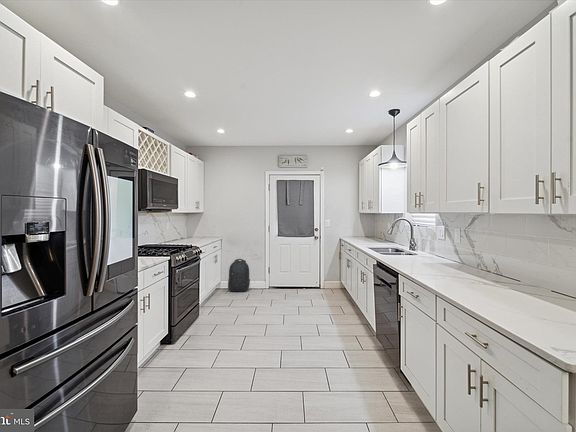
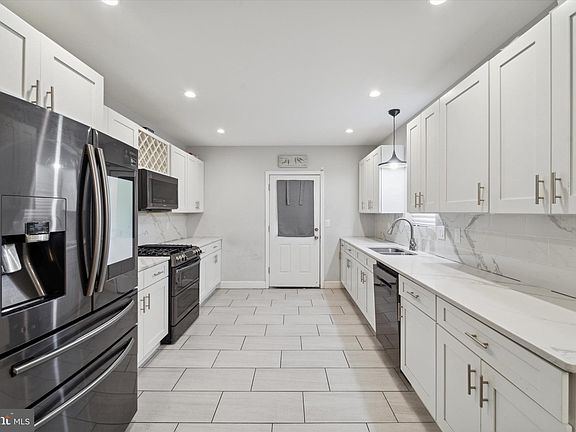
- backpack (239, 274)
